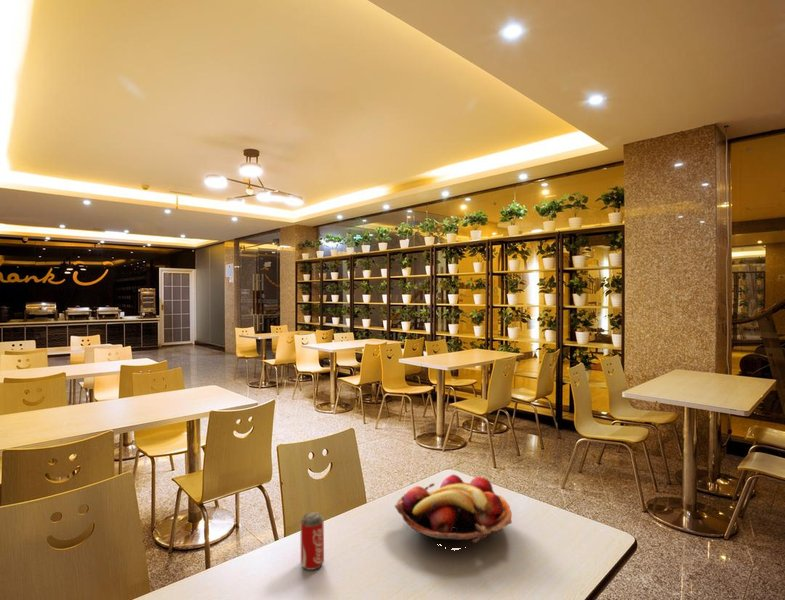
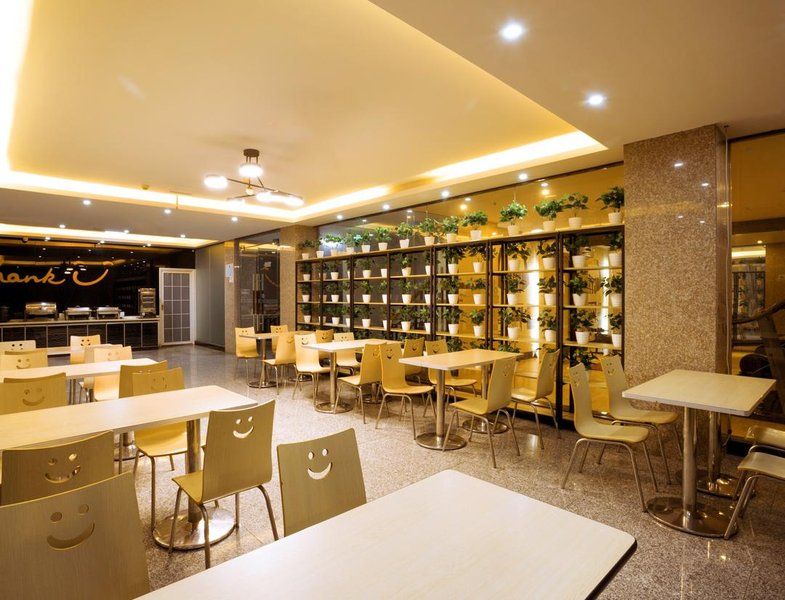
- beverage can (312, 540)
- fruit basket (455, 505)
